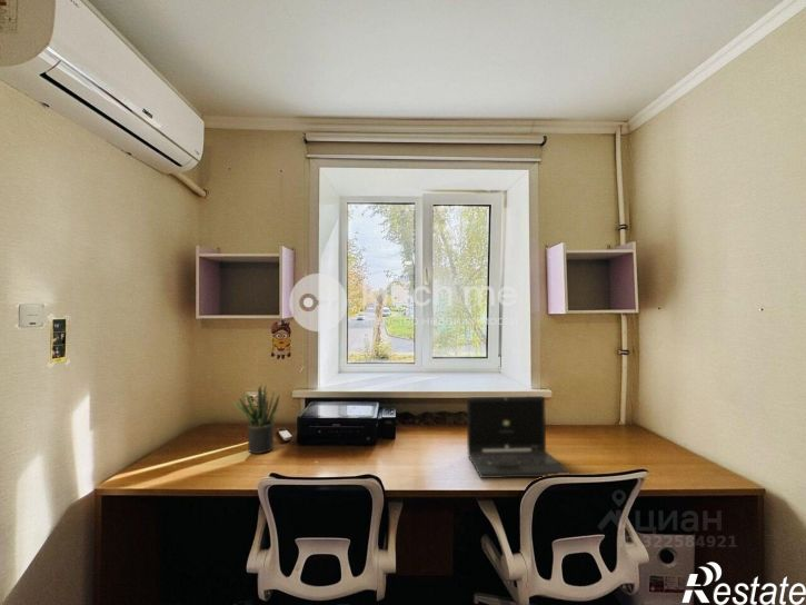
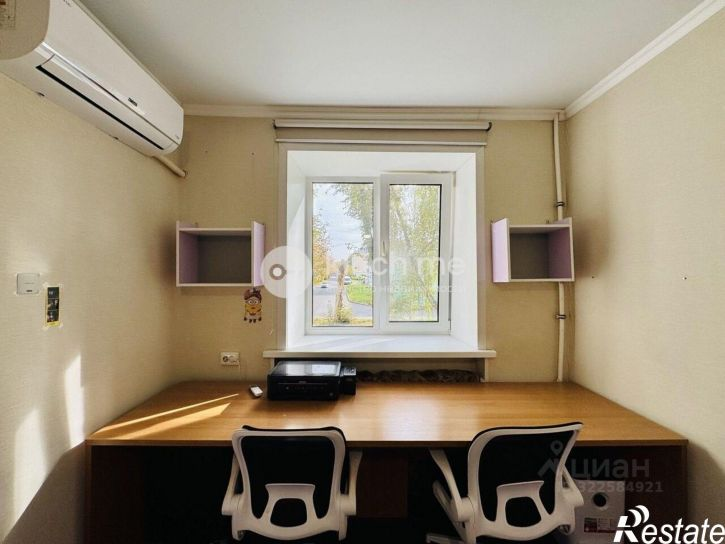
- laptop (514, 434)
- potted plant (257, 417)
